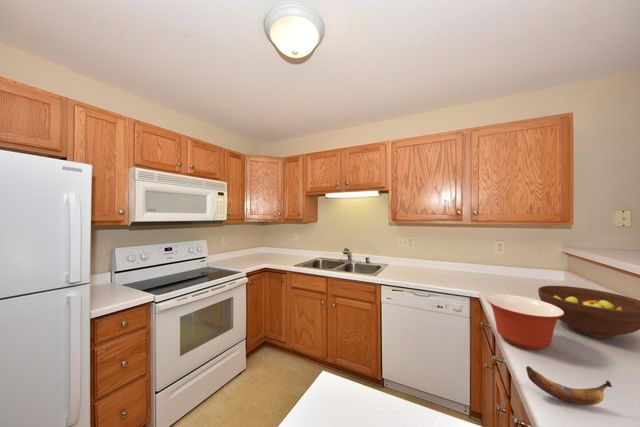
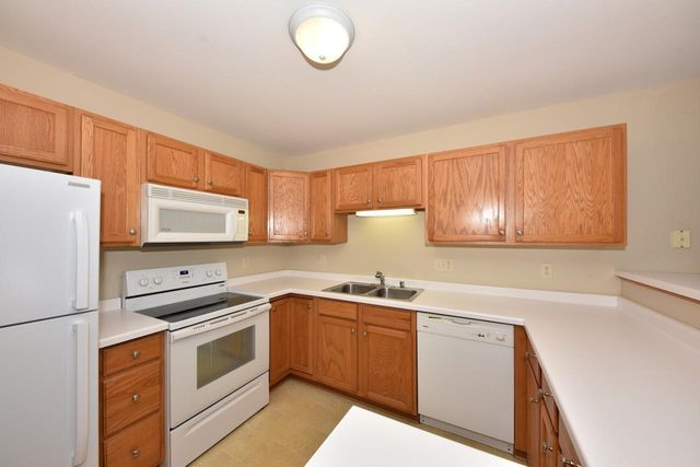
- mixing bowl (522, 323)
- fruit bowl (589, 314)
- banana (567, 387)
